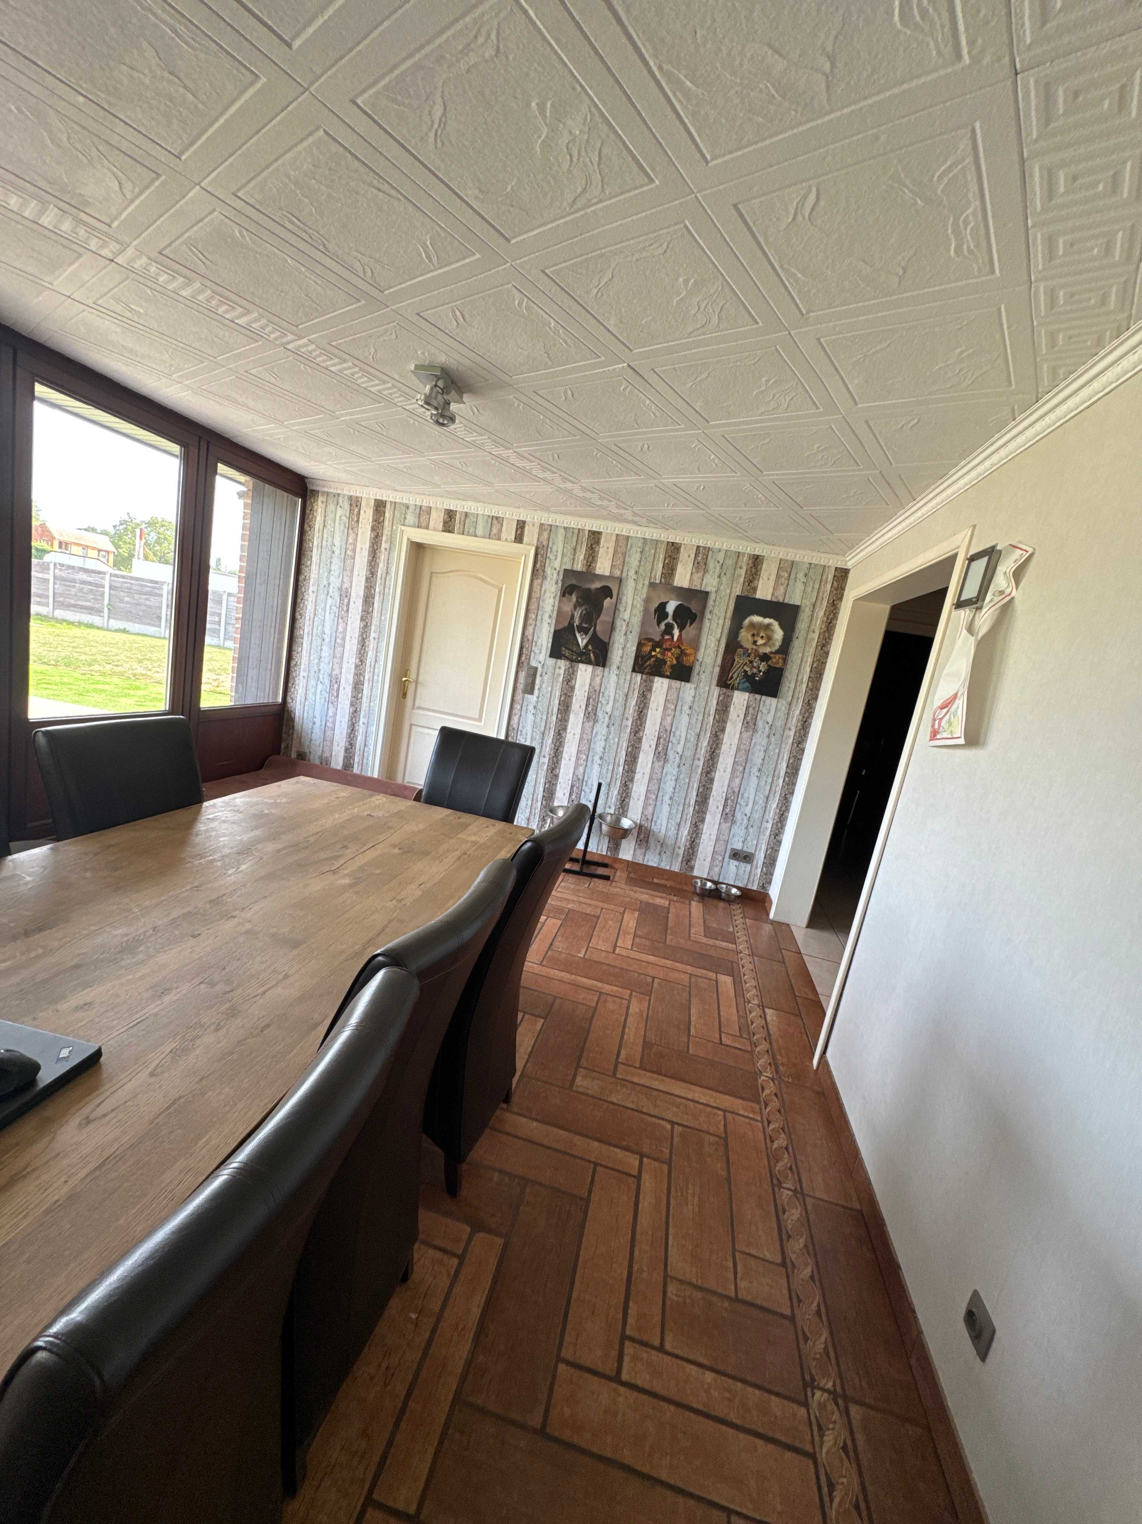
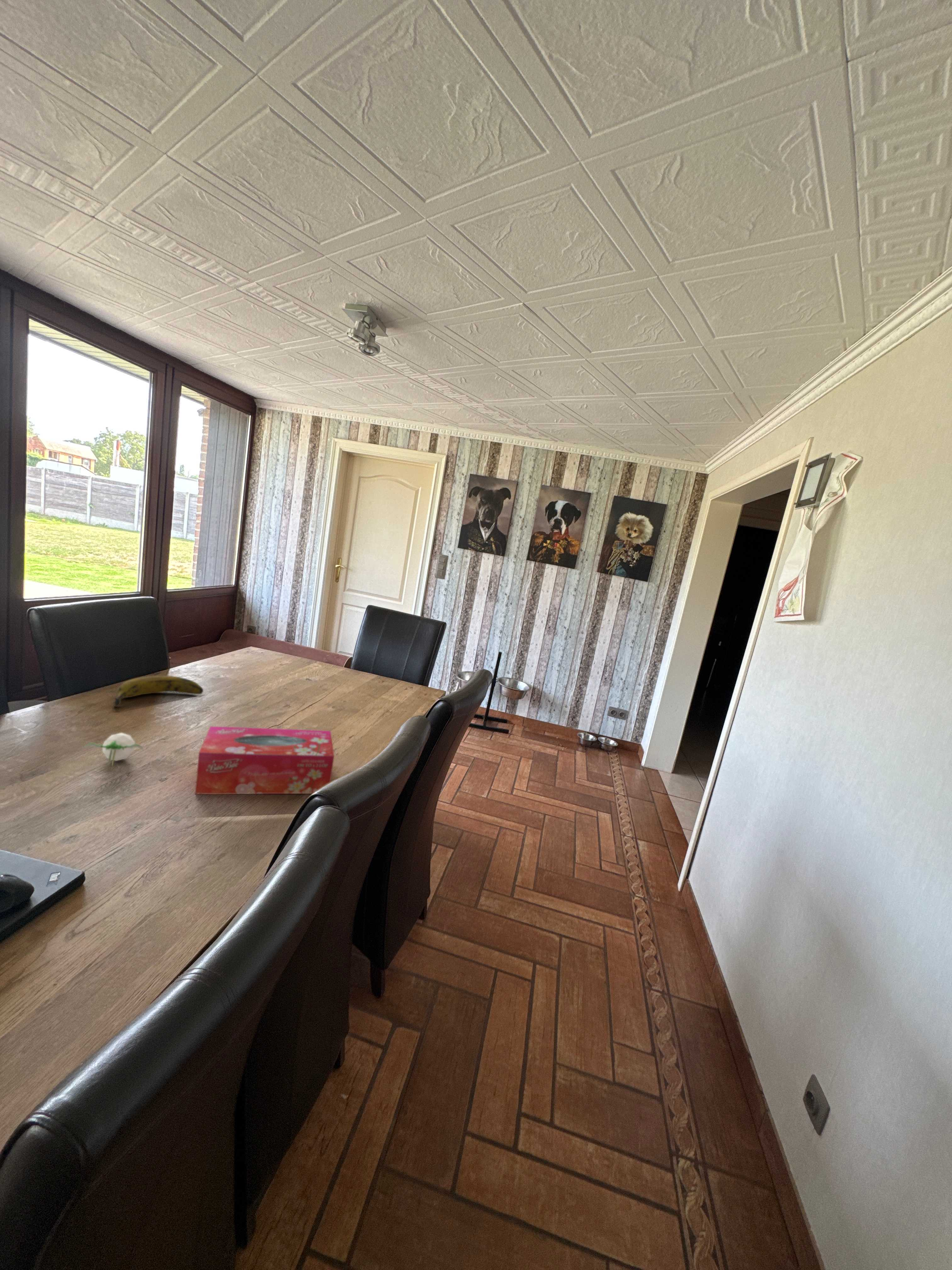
+ tissue box (269, 759)
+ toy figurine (117, 749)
+ banana (161, 691)
